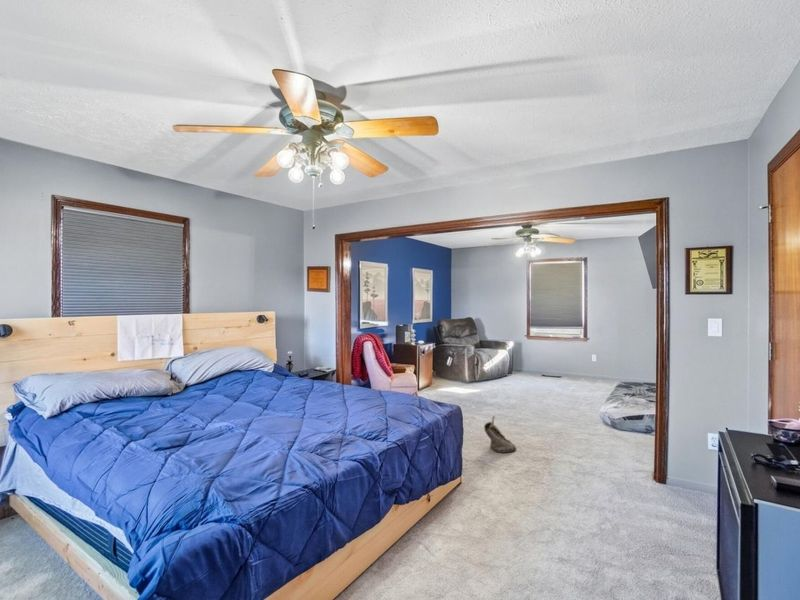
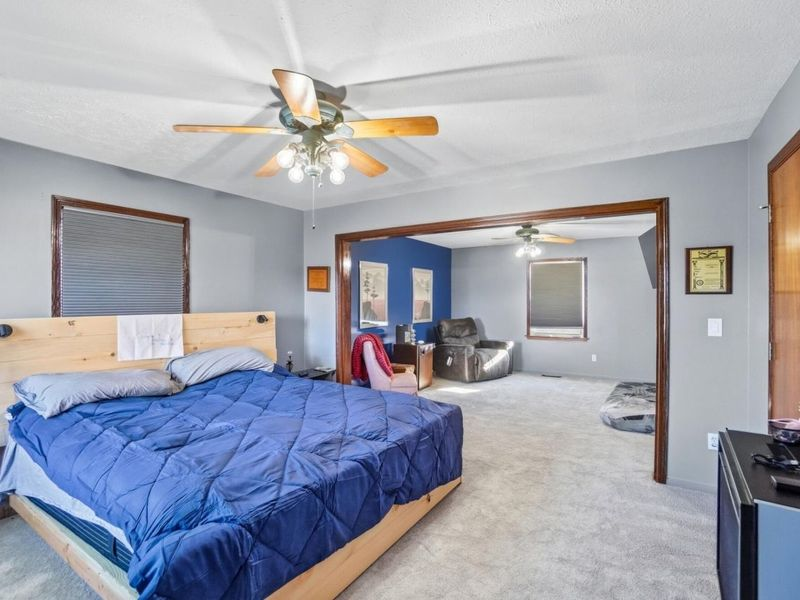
- shoe (499, 432)
